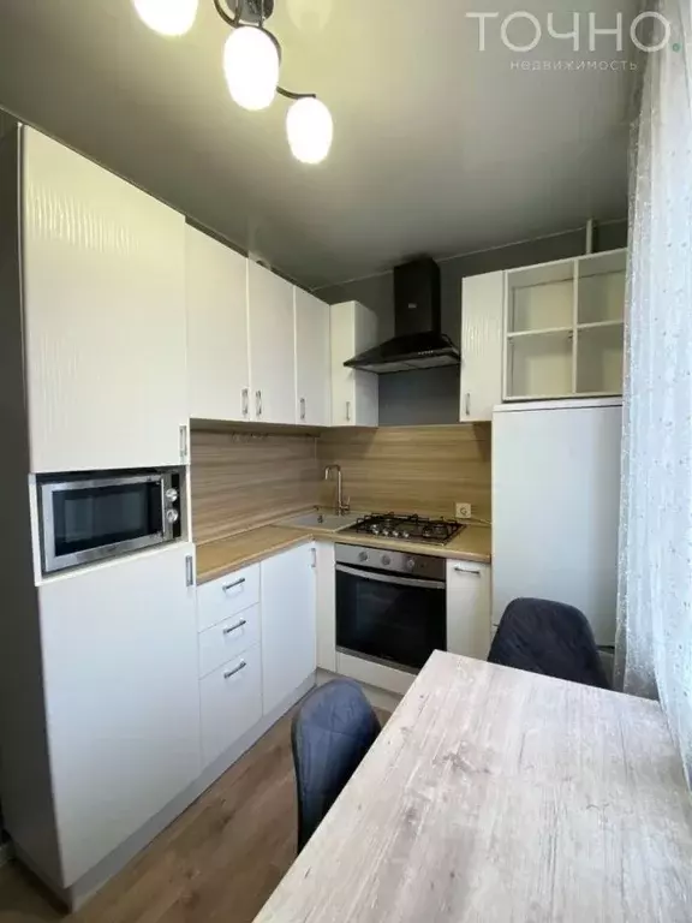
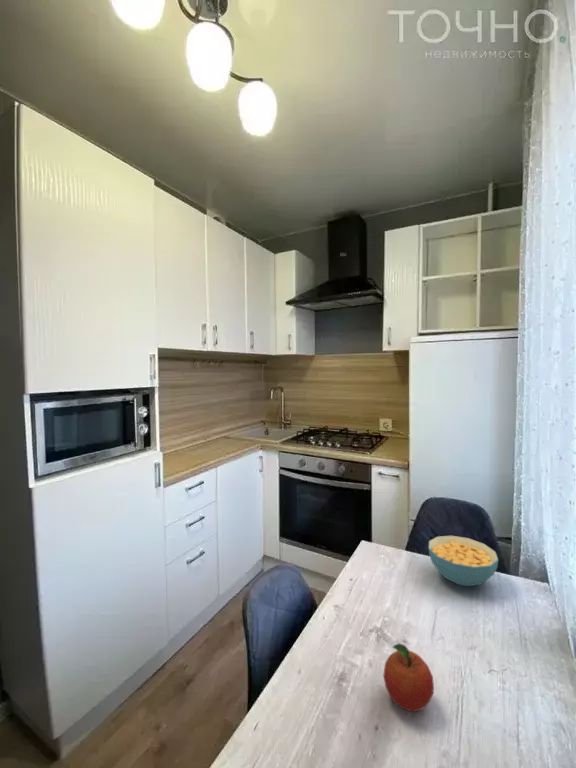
+ cereal bowl (461, 565)
+ fruit (408, 675)
